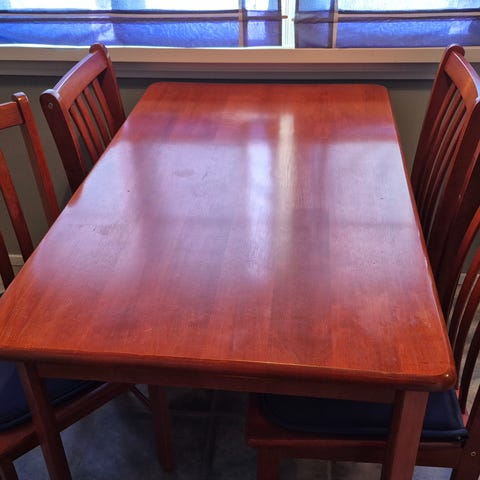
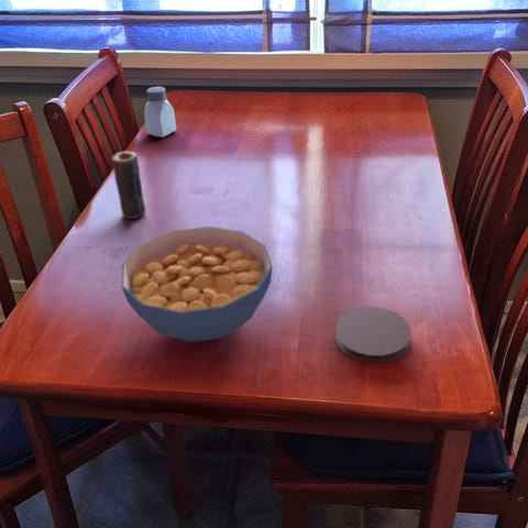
+ cereal bowl (200, 295)
+ candle (129, 185)
+ saltshaker (158, 111)
+ coaster (372, 333)
